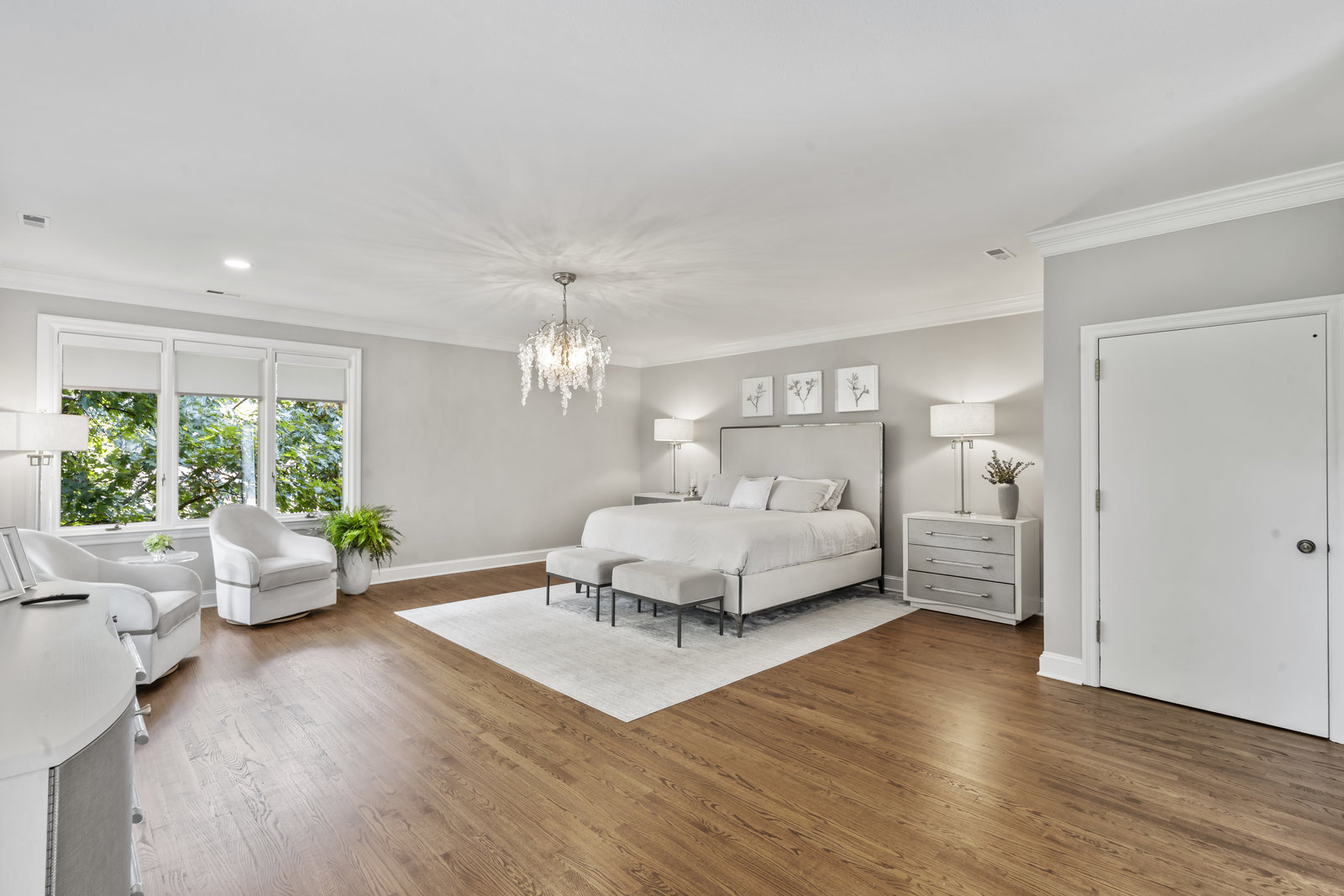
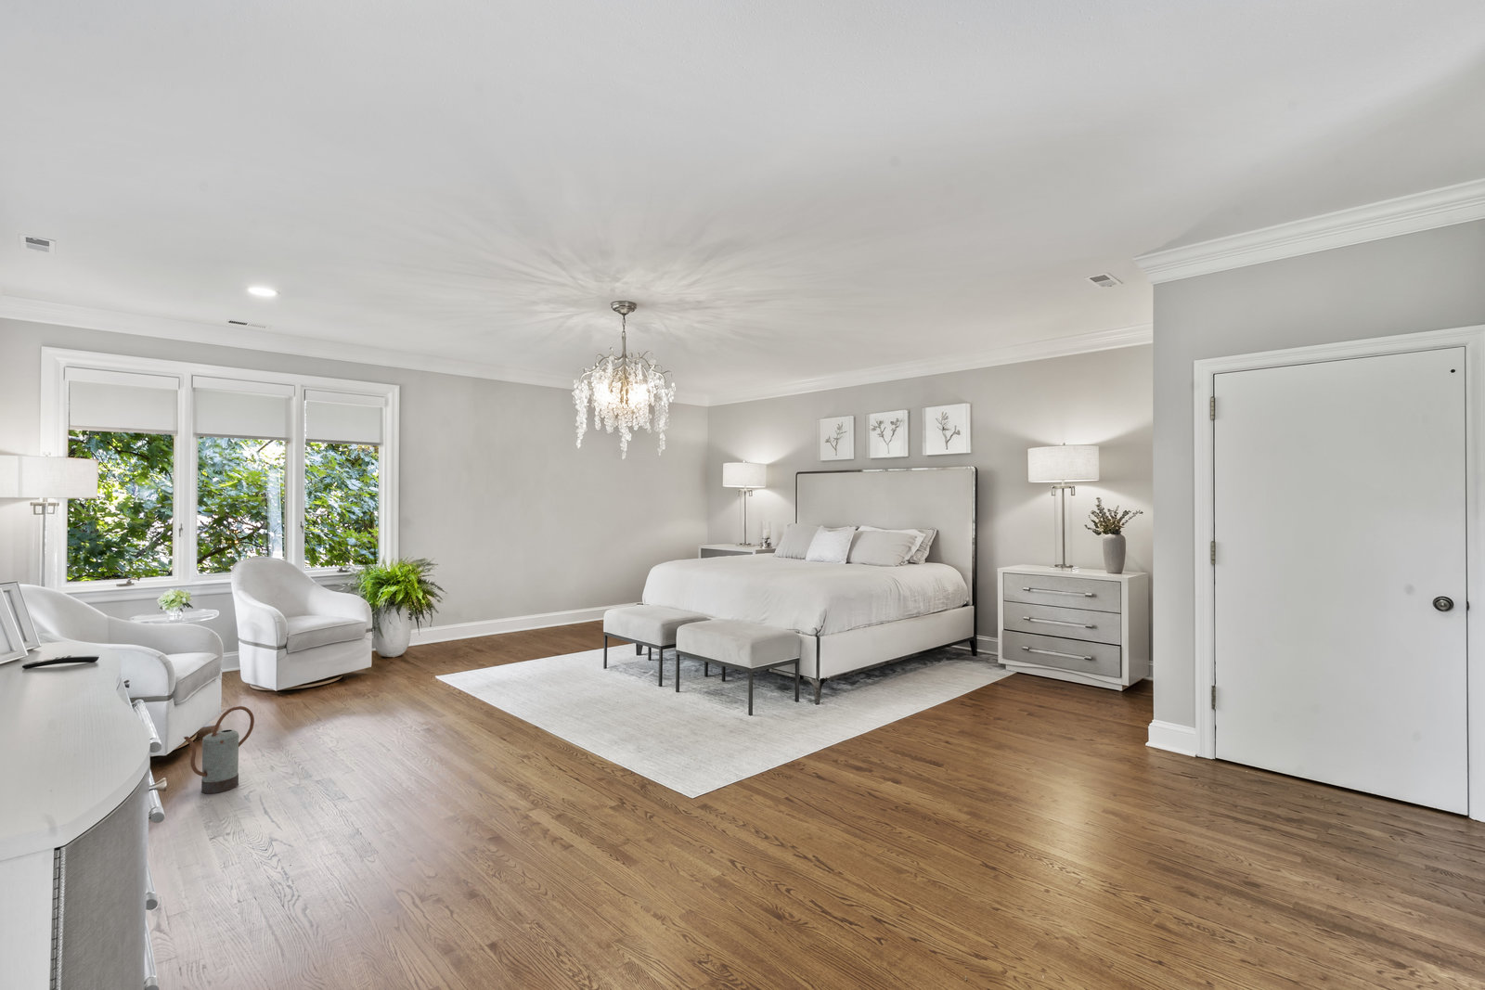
+ watering can (220, 749)
